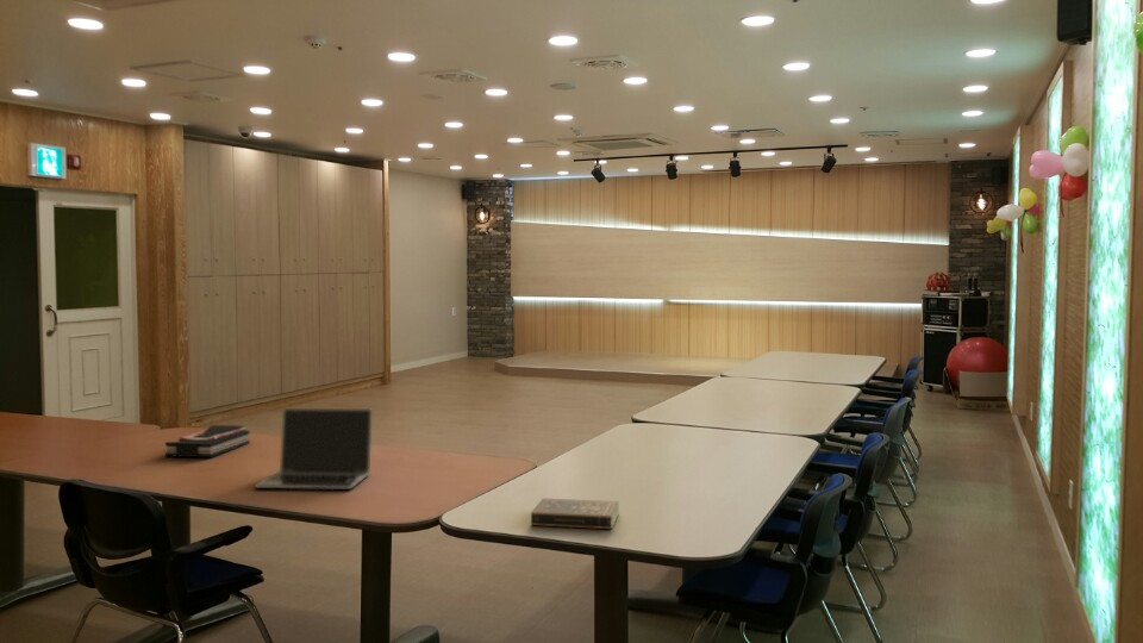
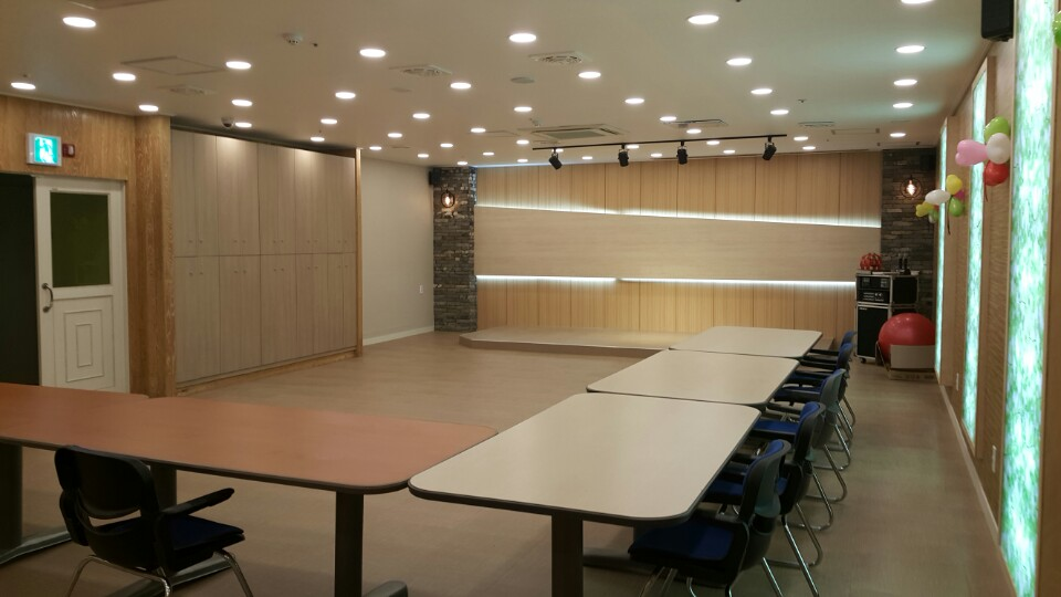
- laptop (316, 447)
- book (575, 512)
- file organizer (208, 439)
